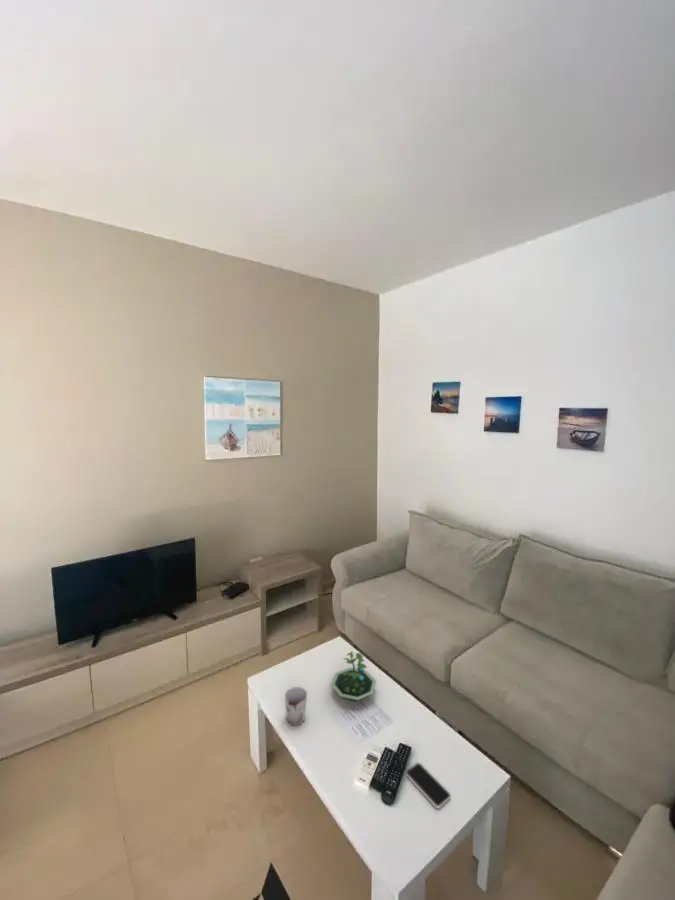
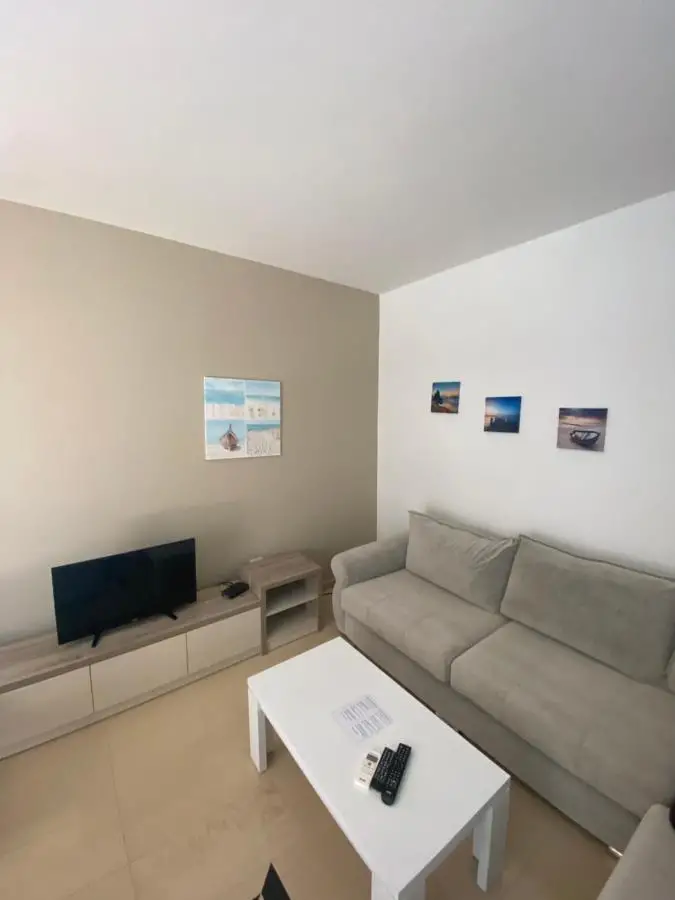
- terrarium (354, 659)
- smartphone (427, 784)
- cup (297, 709)
